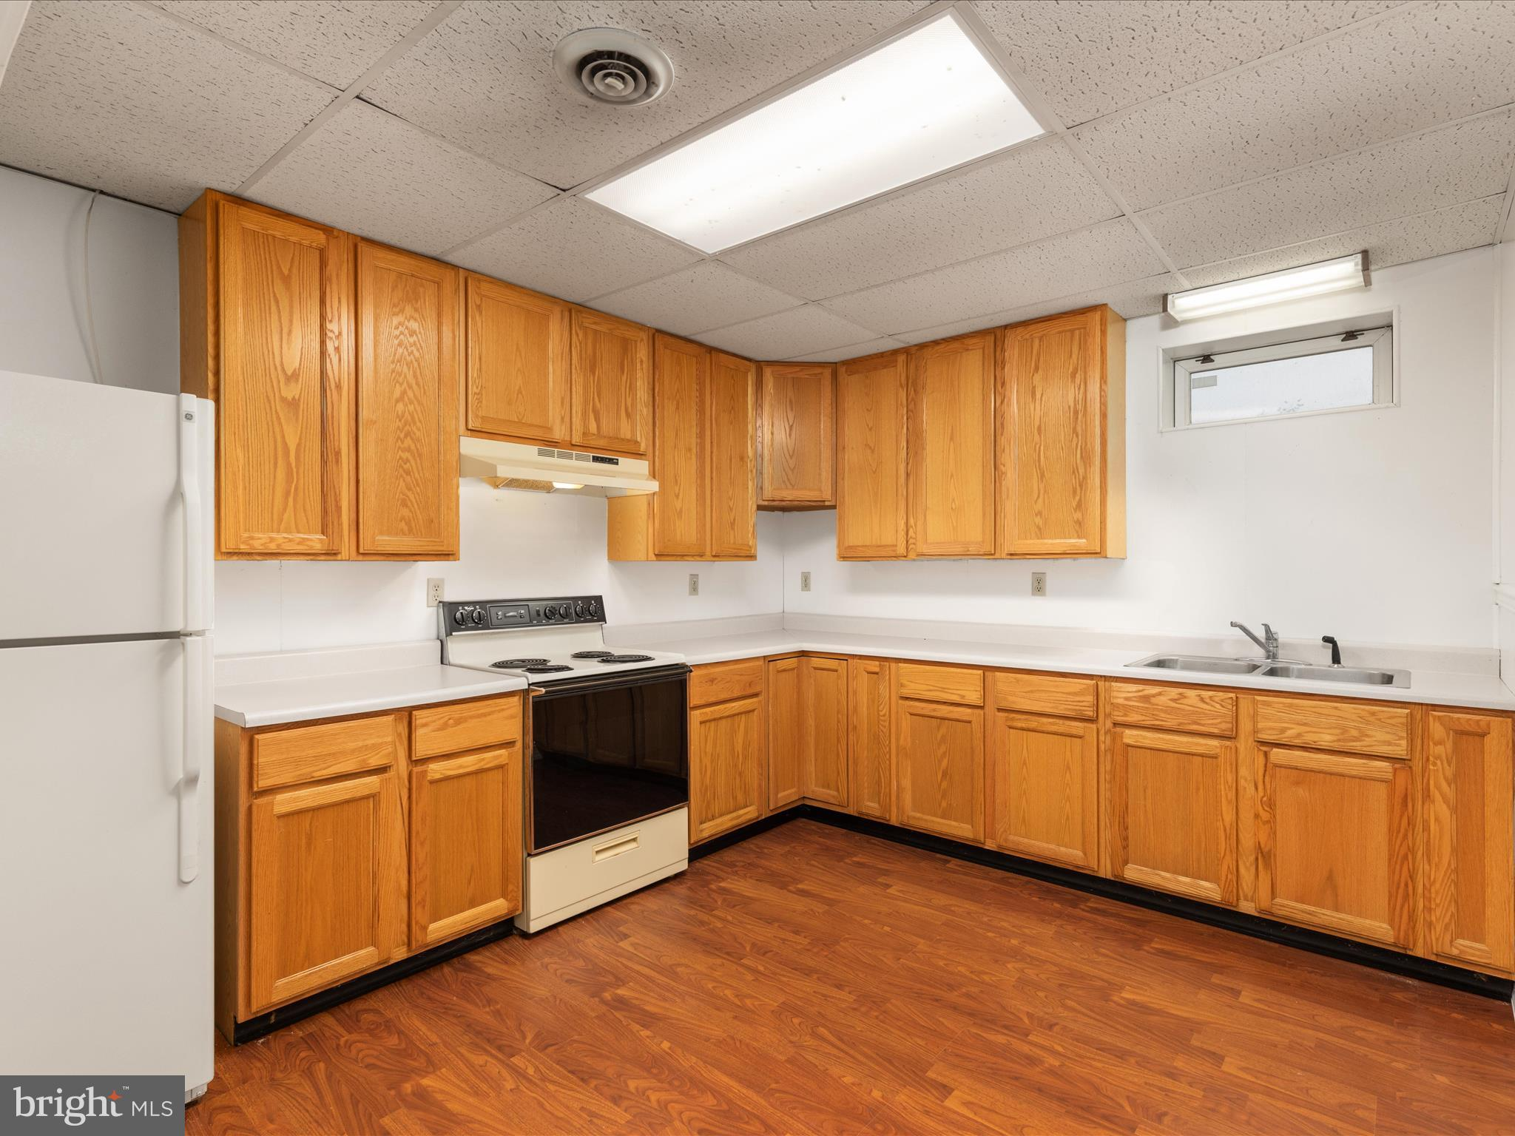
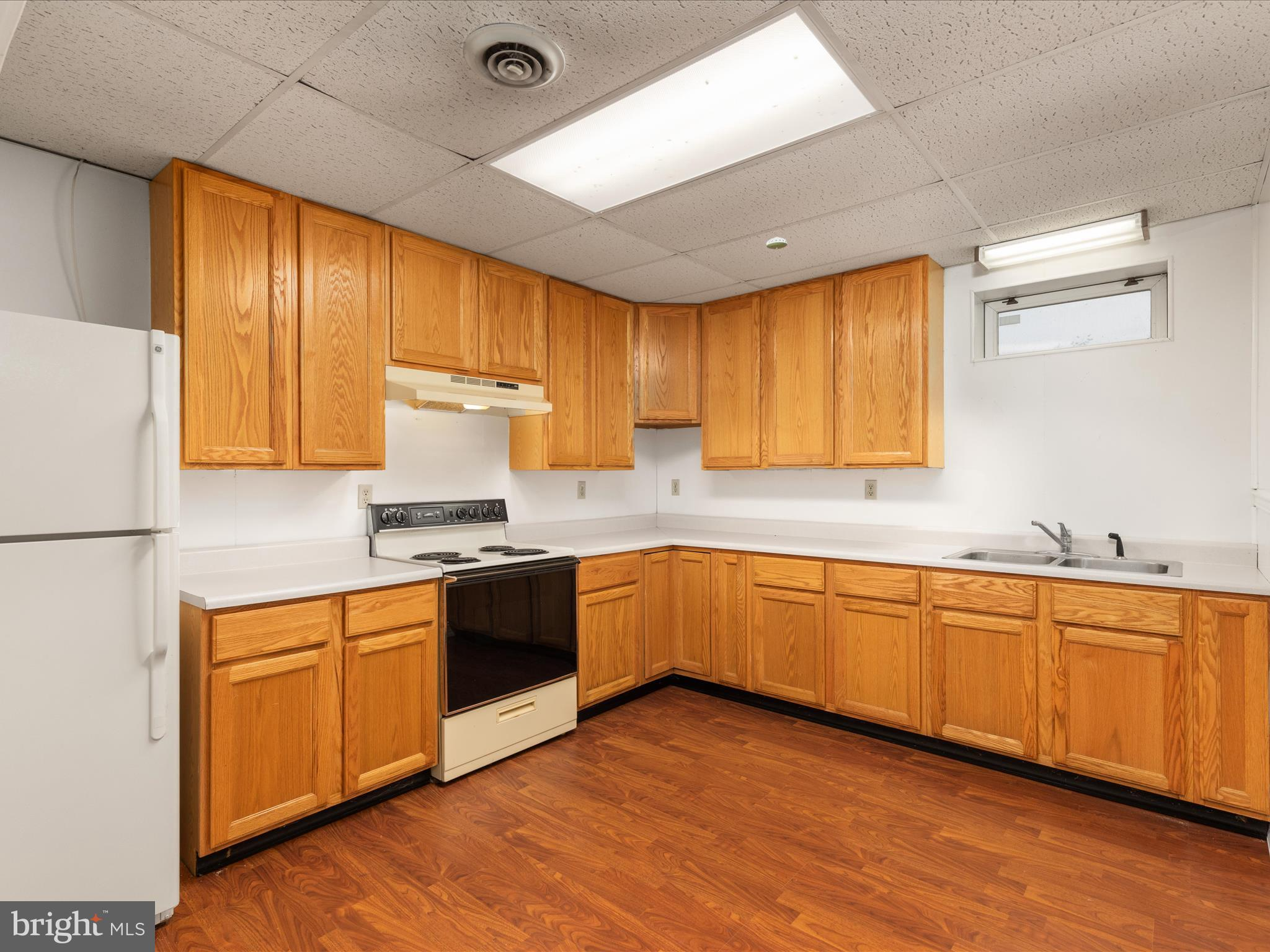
+ smoke detector (776, 243)
